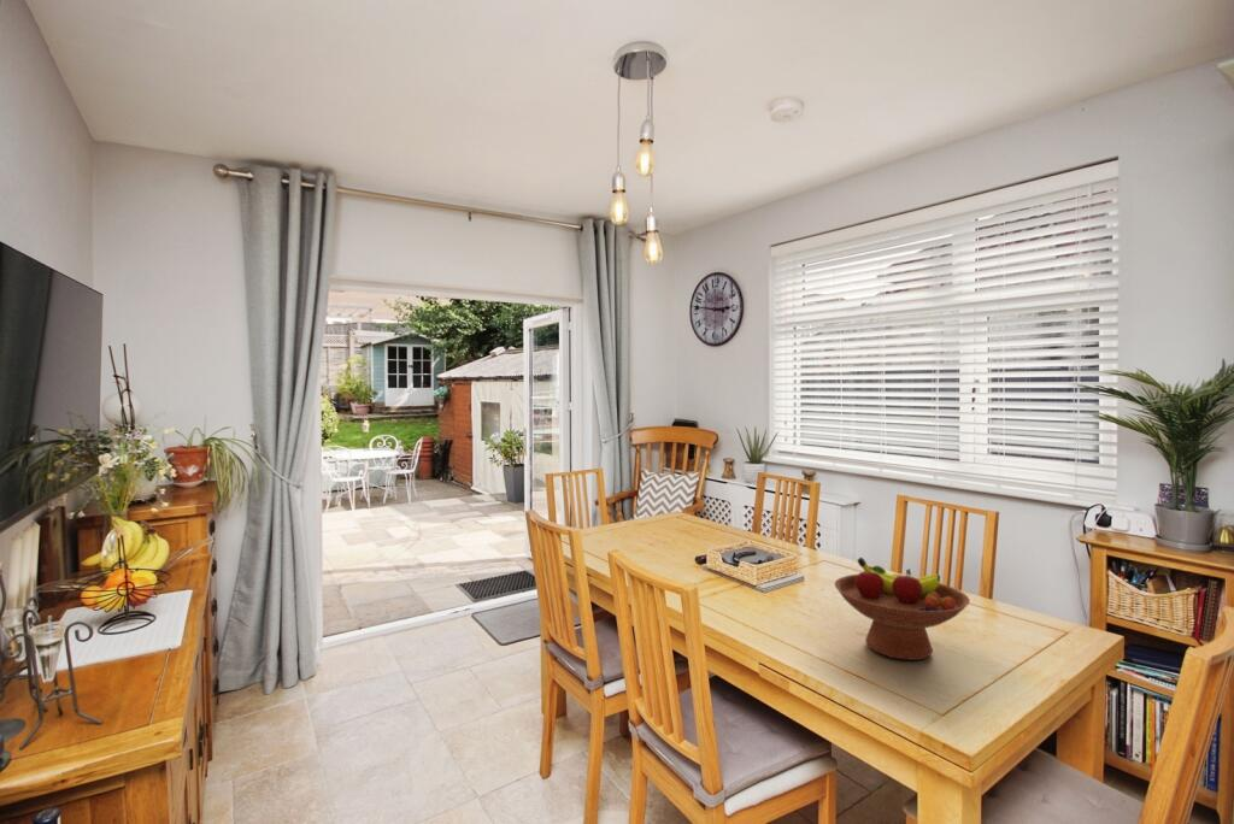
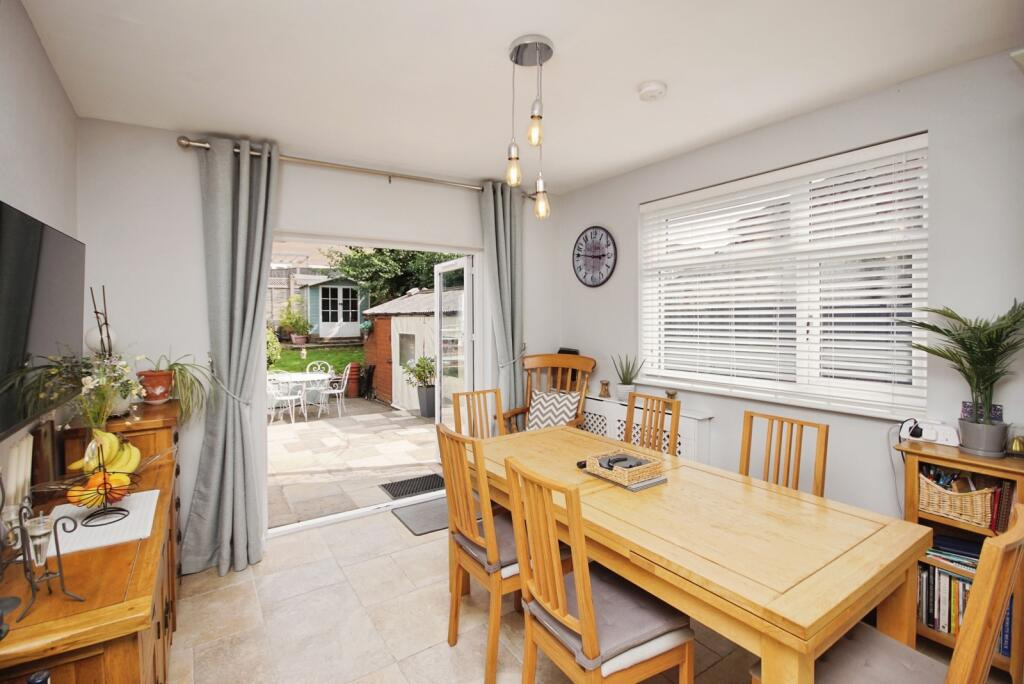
- fruit bowl (899, 608)
